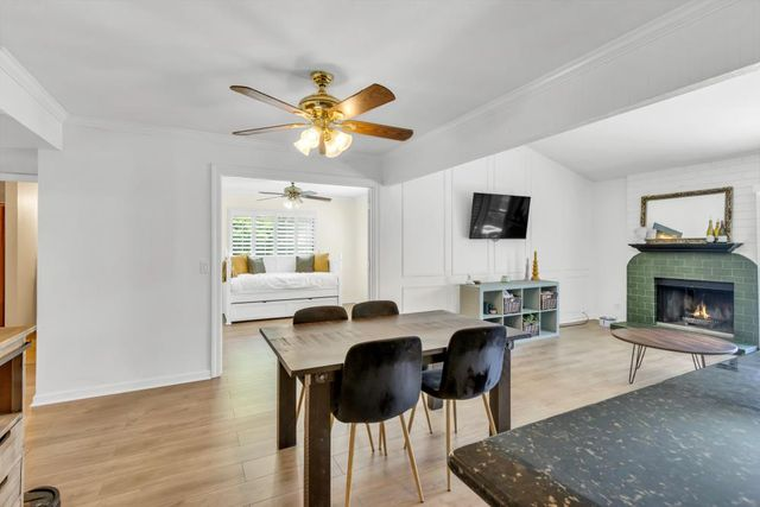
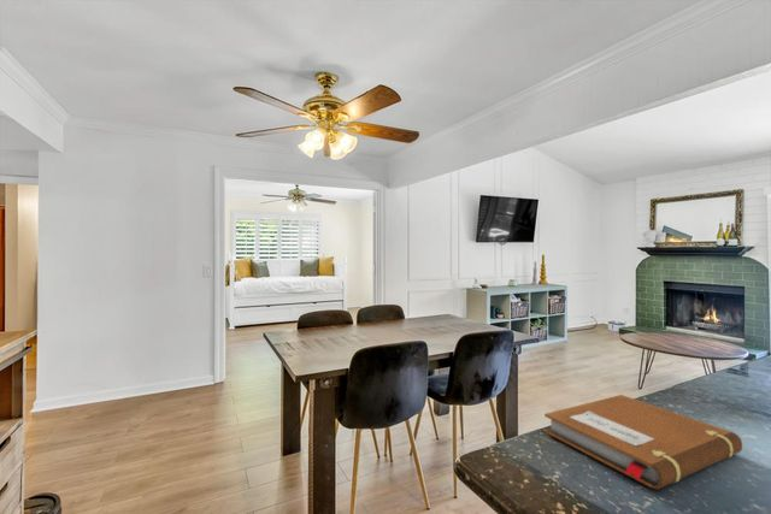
+ notebook (635, 433)
